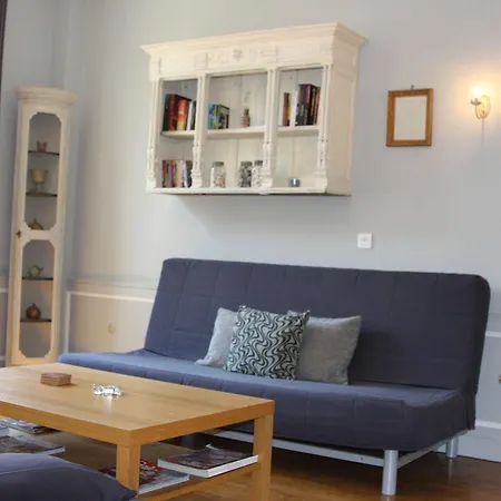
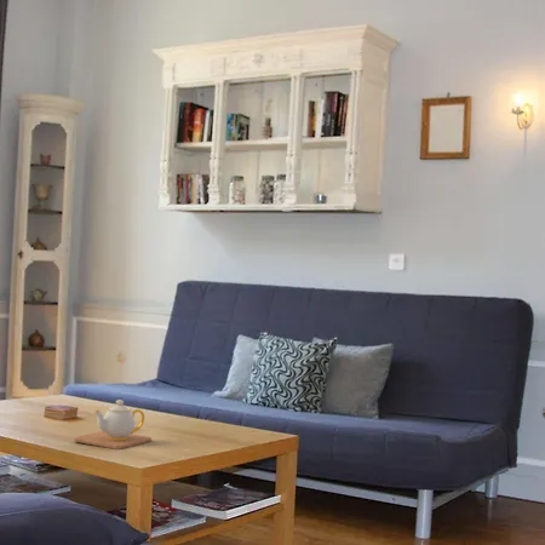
+ teapot (114, 419)
